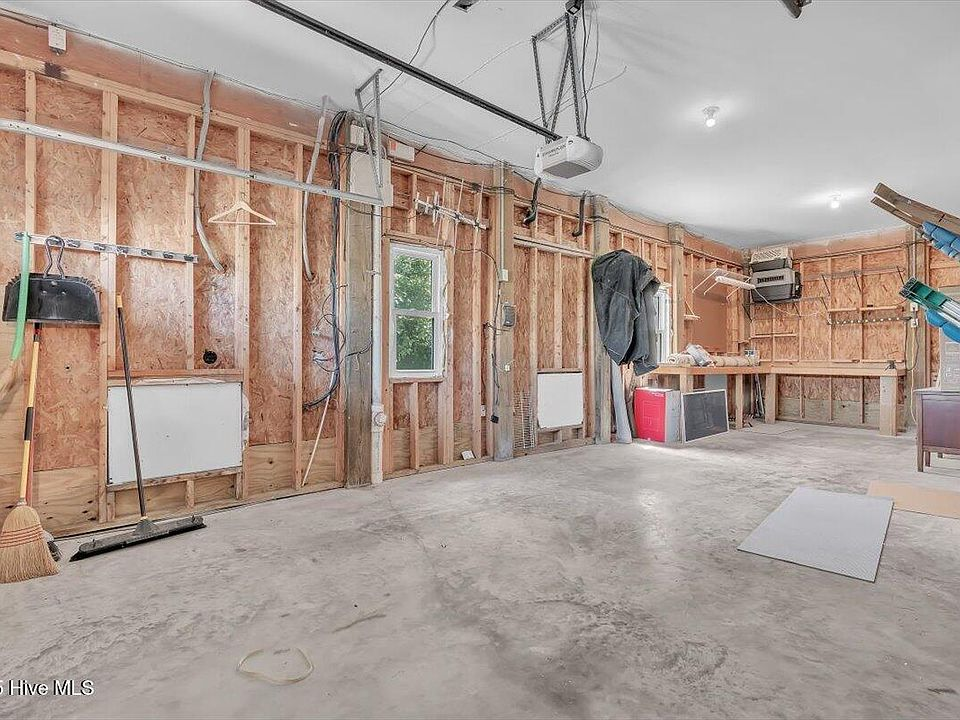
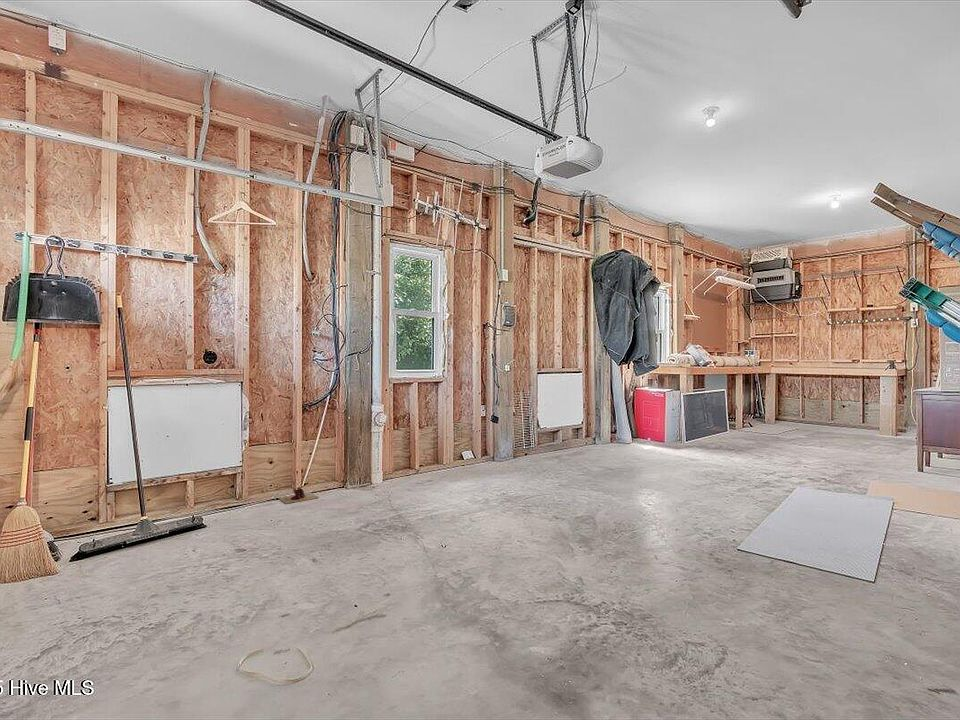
+ slippers (298, 492)
